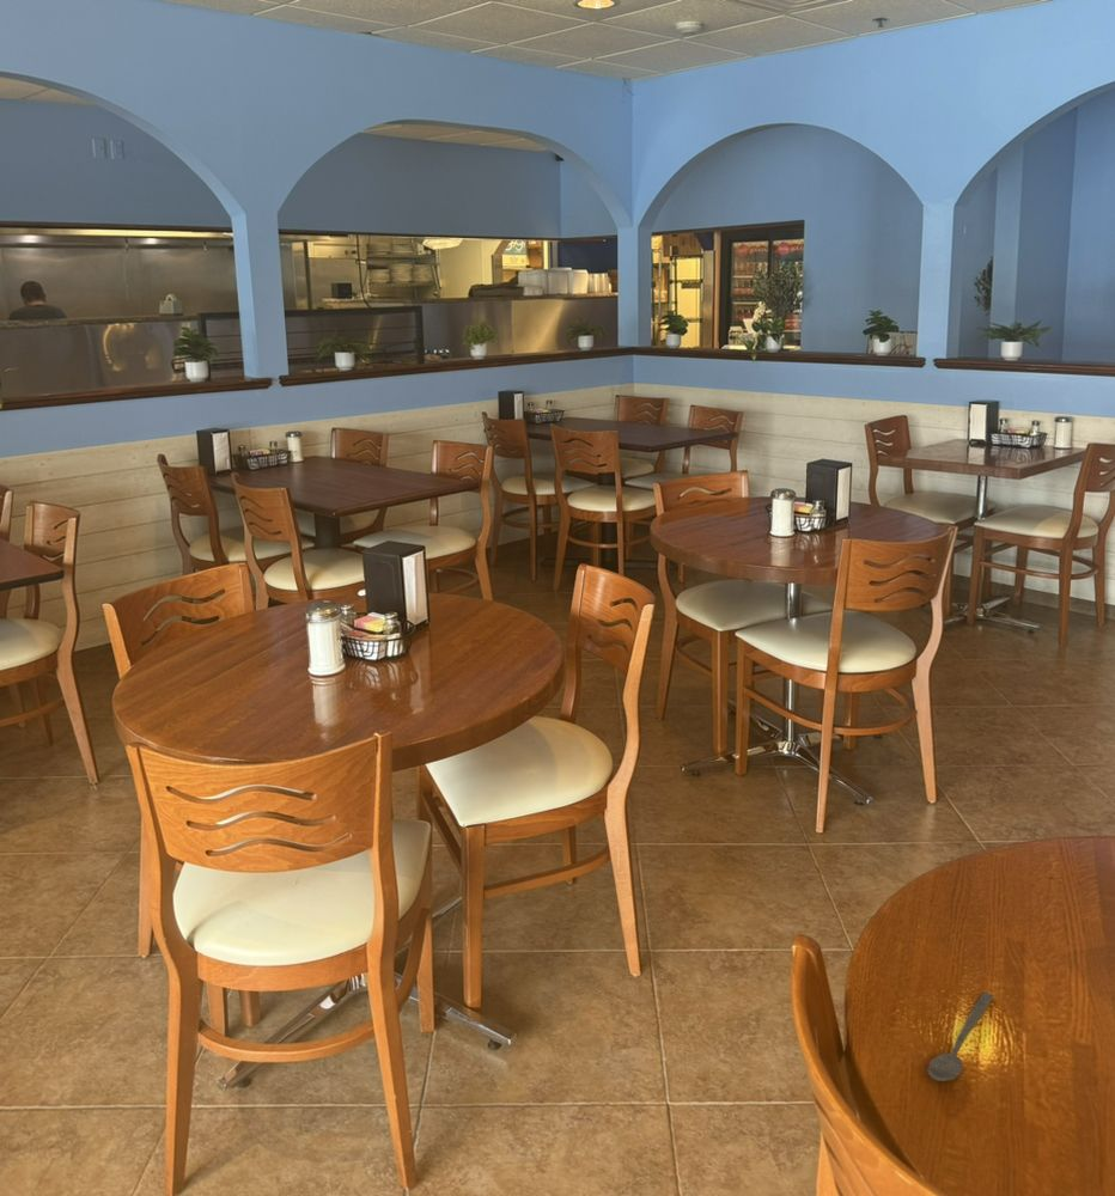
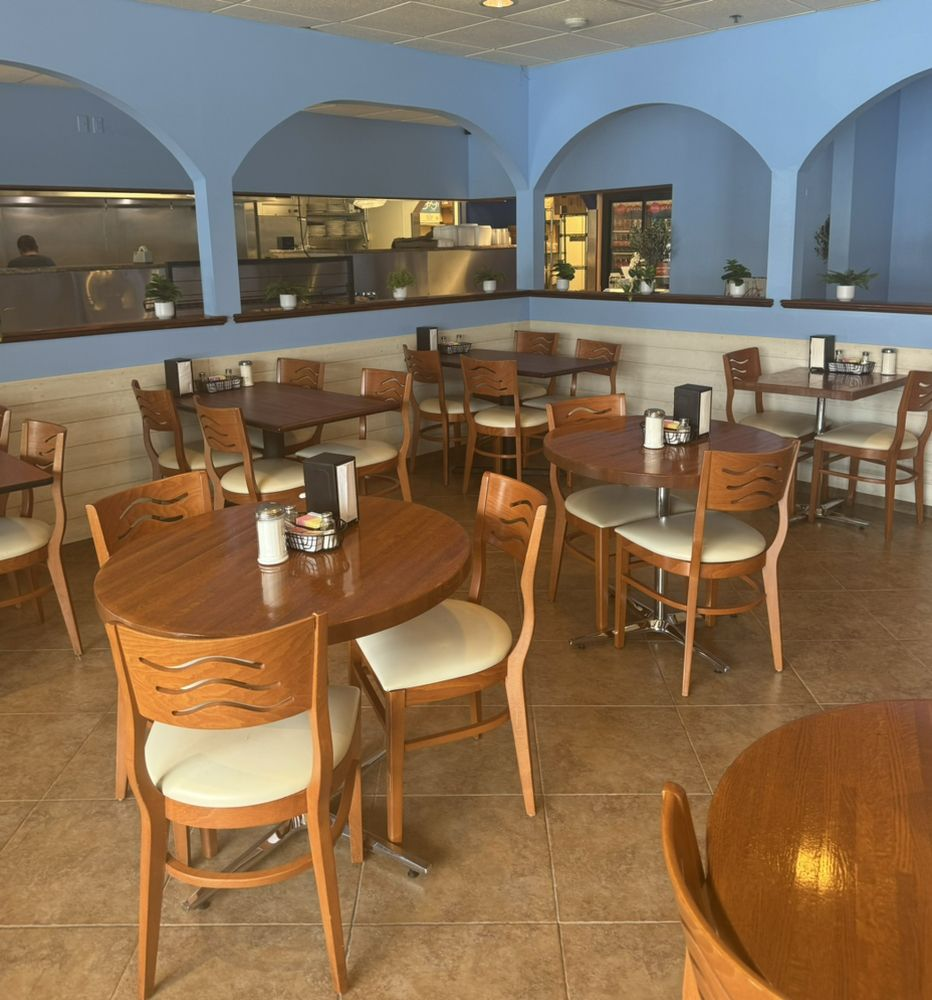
- spoon (963, 1033)
